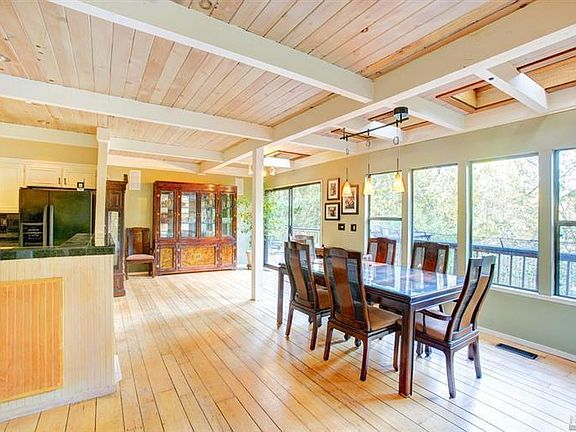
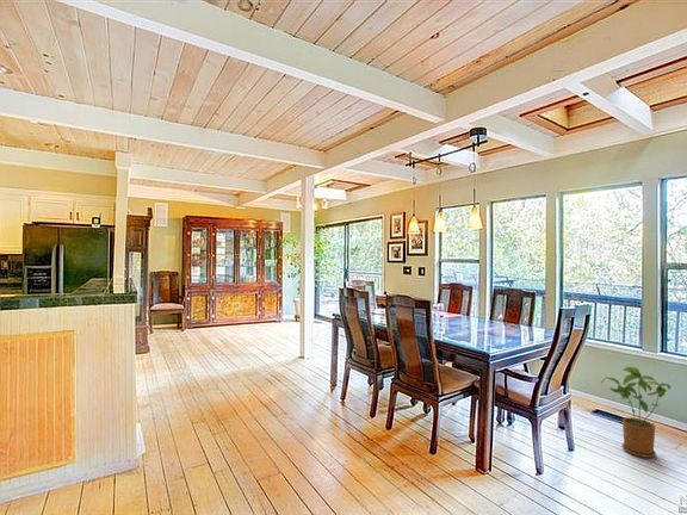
+ house plant (632, 408)
